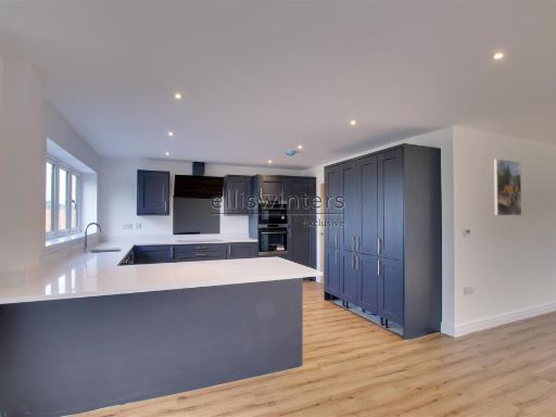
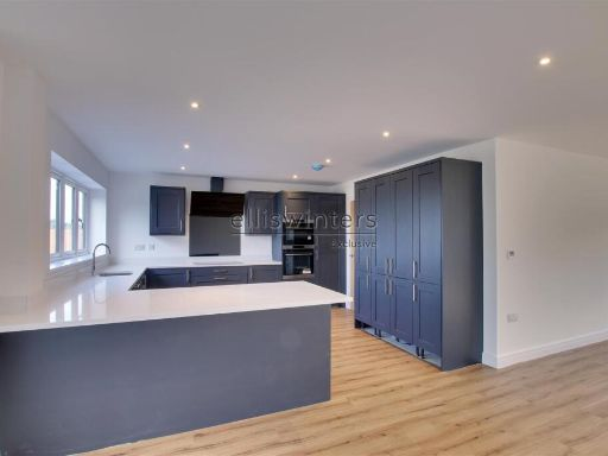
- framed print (507, 188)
